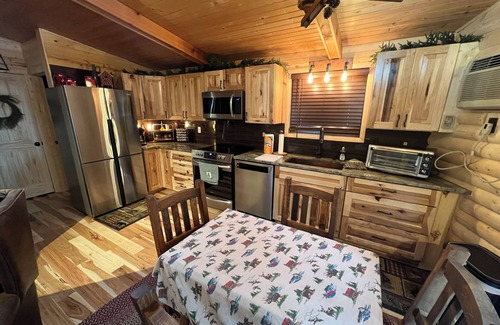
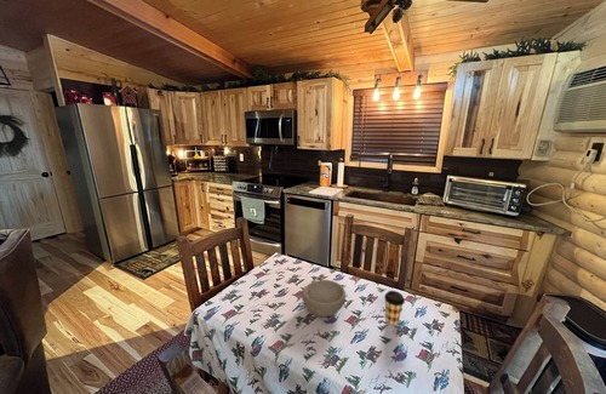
+ bowl (322, 299)
+ coffee cup (393, 308)
